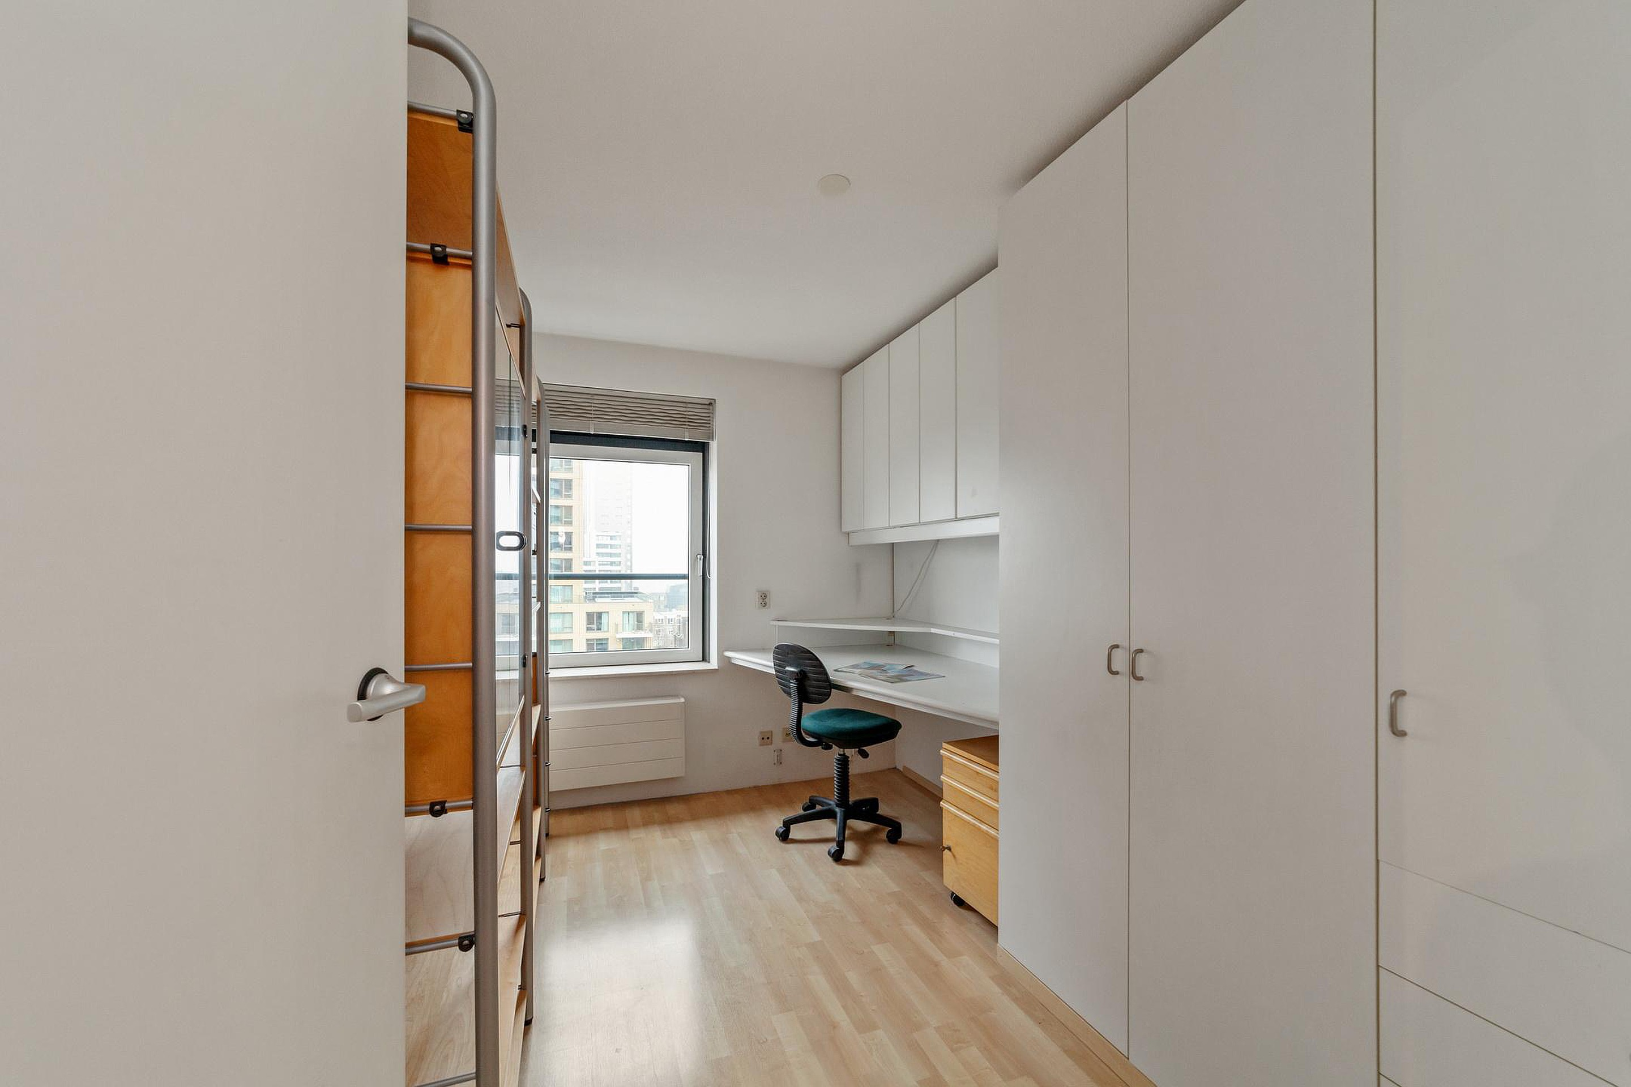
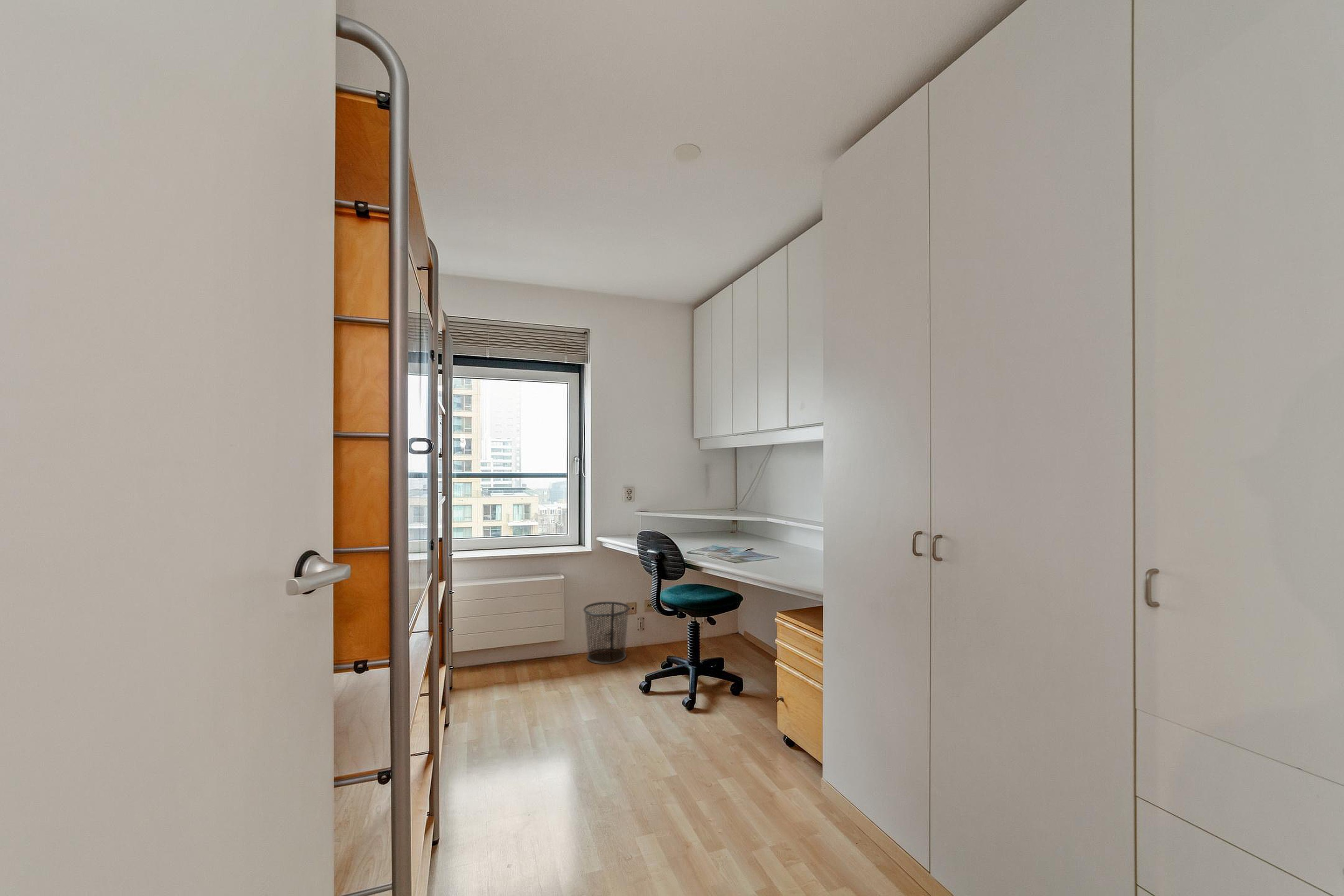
+ waste bin (606, 632)
